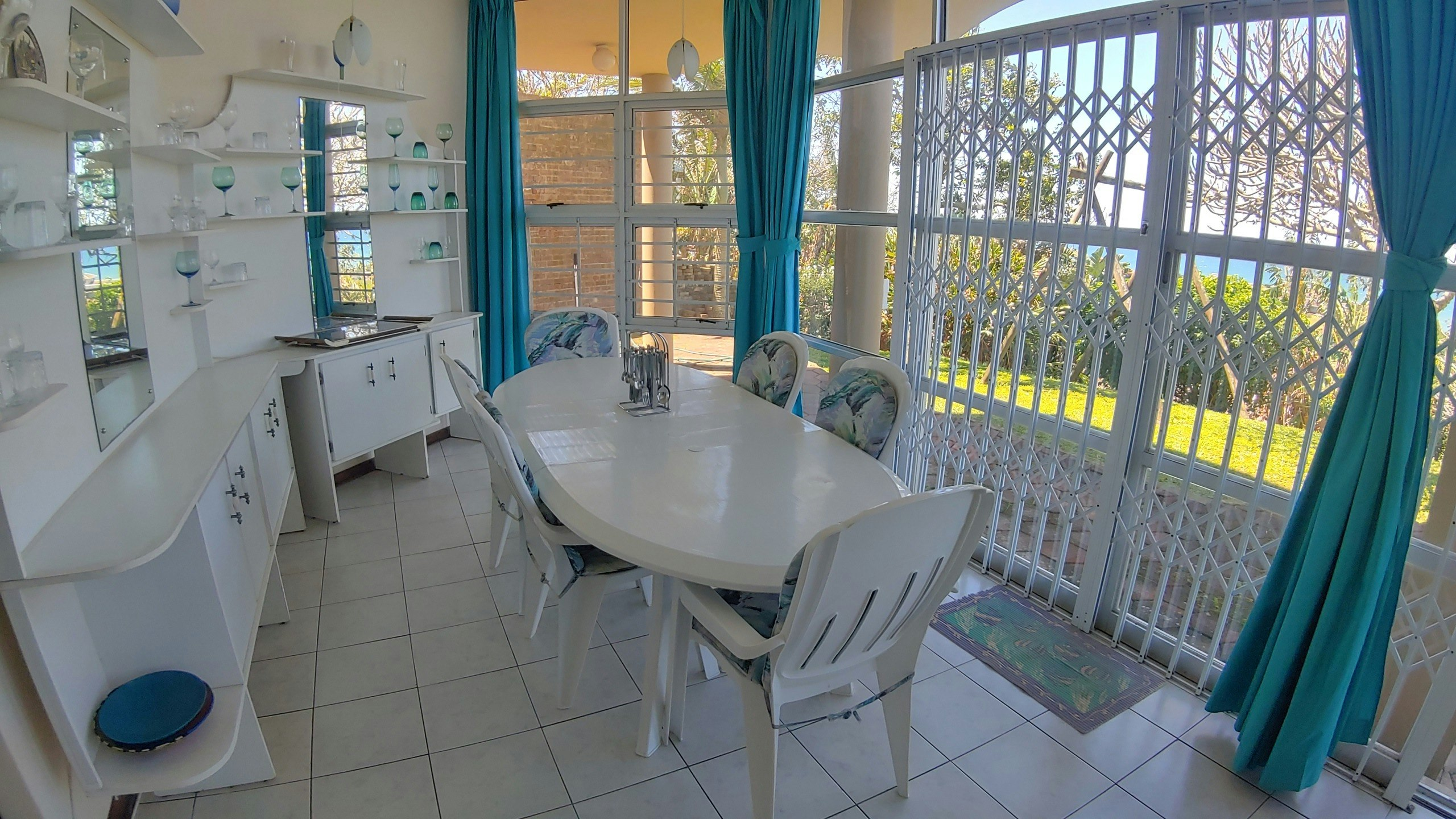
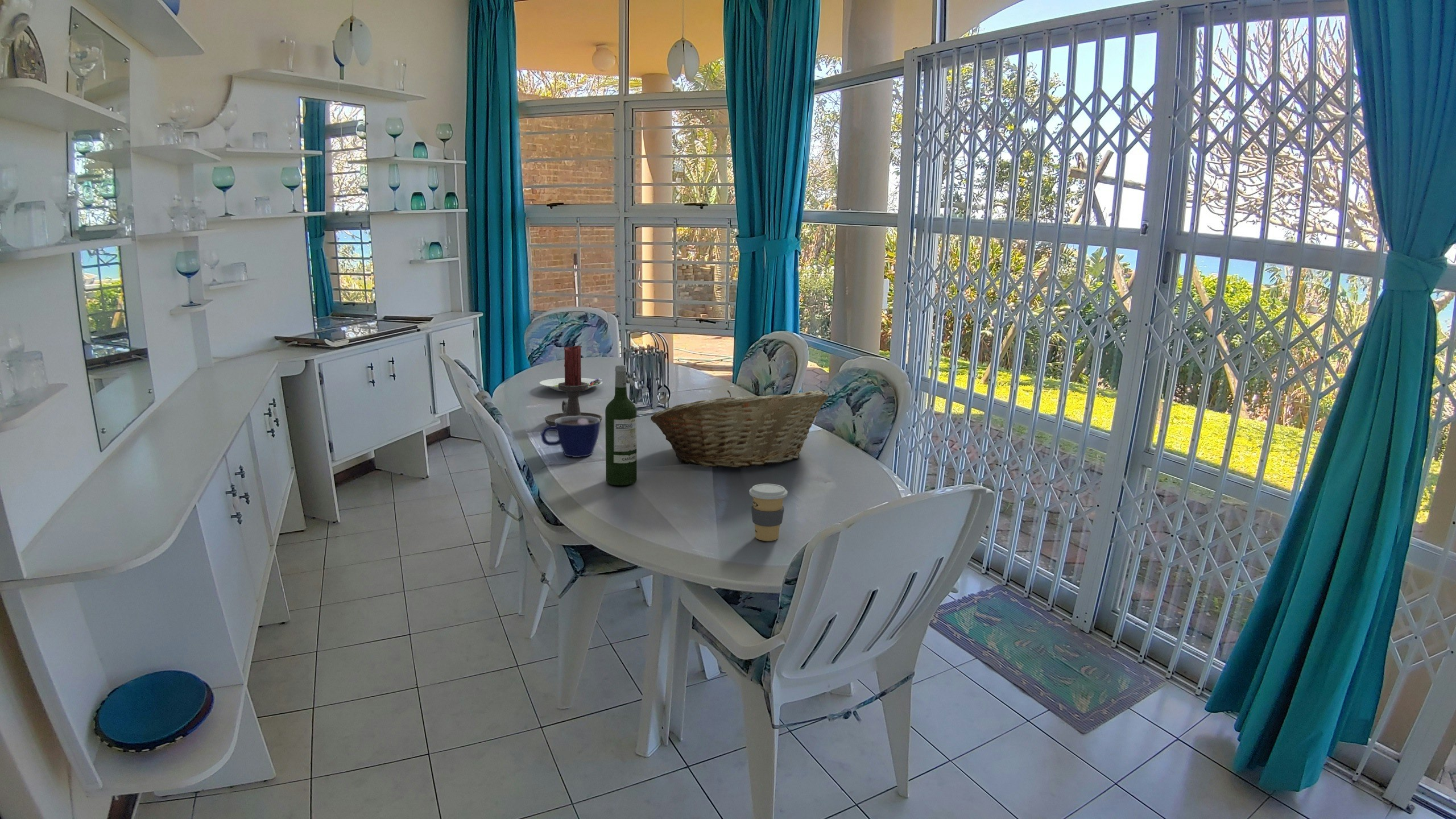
+ coffee cup (767, 512)
+ fruit basket (741, 421)
+ wine bottle (621, 424)
+ salad plate (564, 382)
+ candle holder (571, 384)
+ cup (570, 437)
